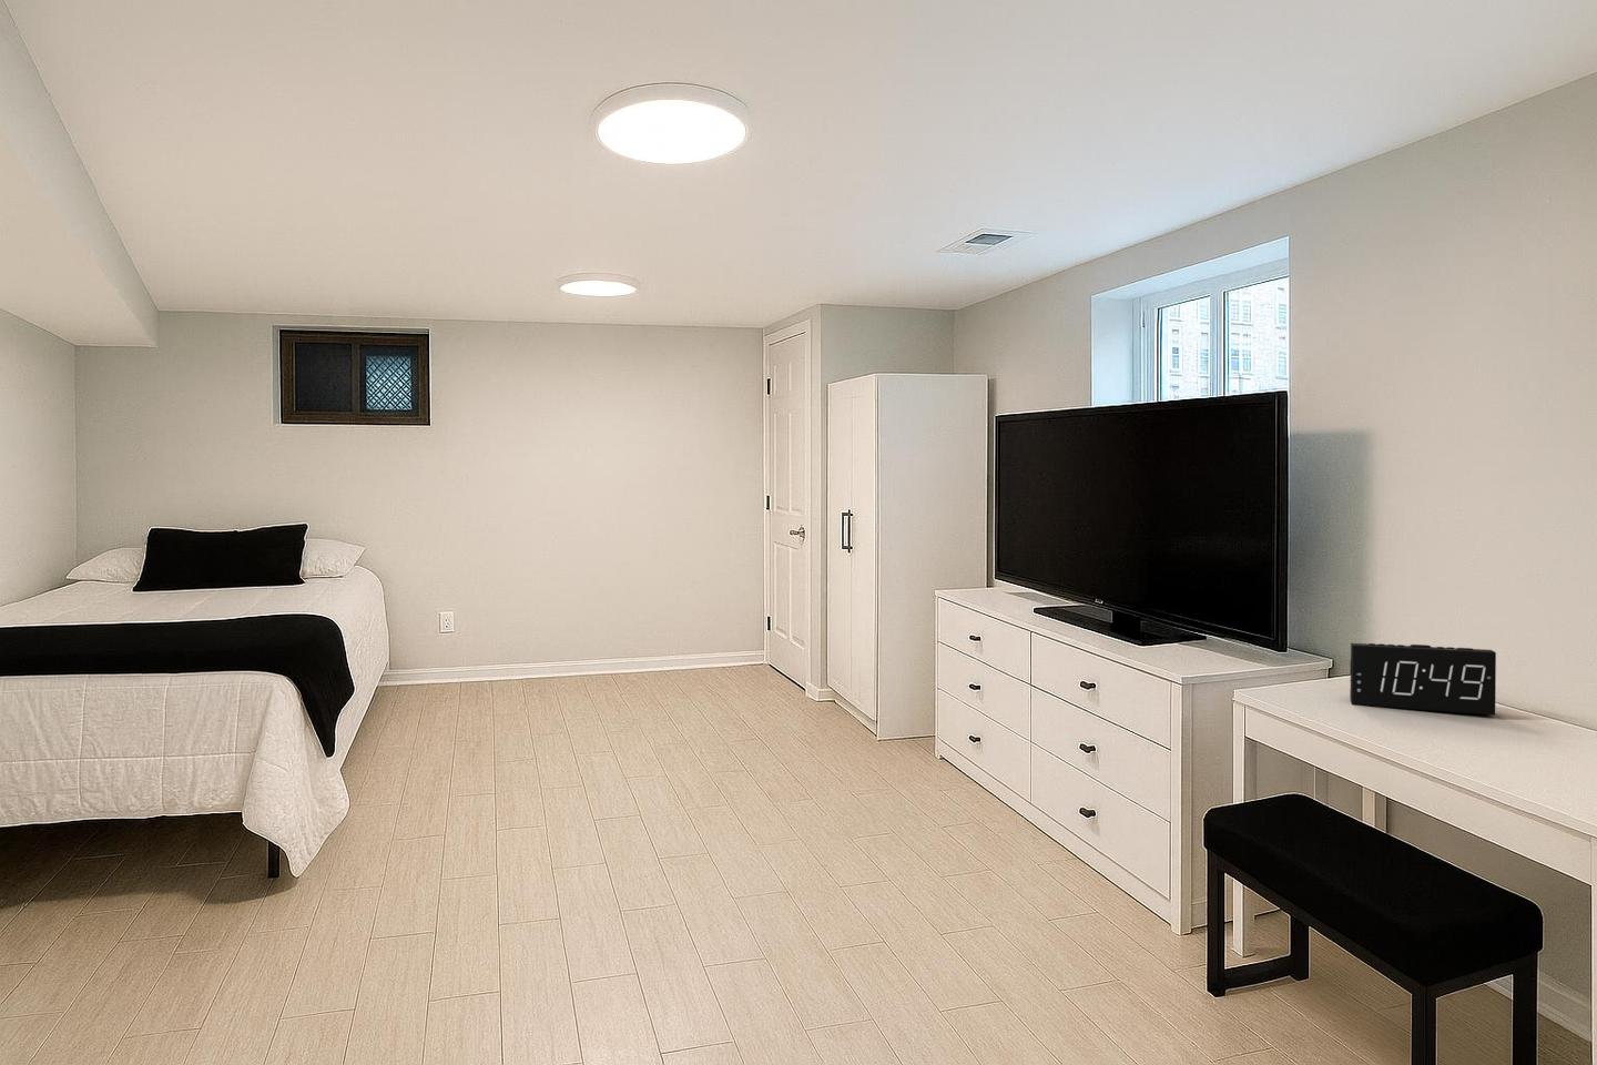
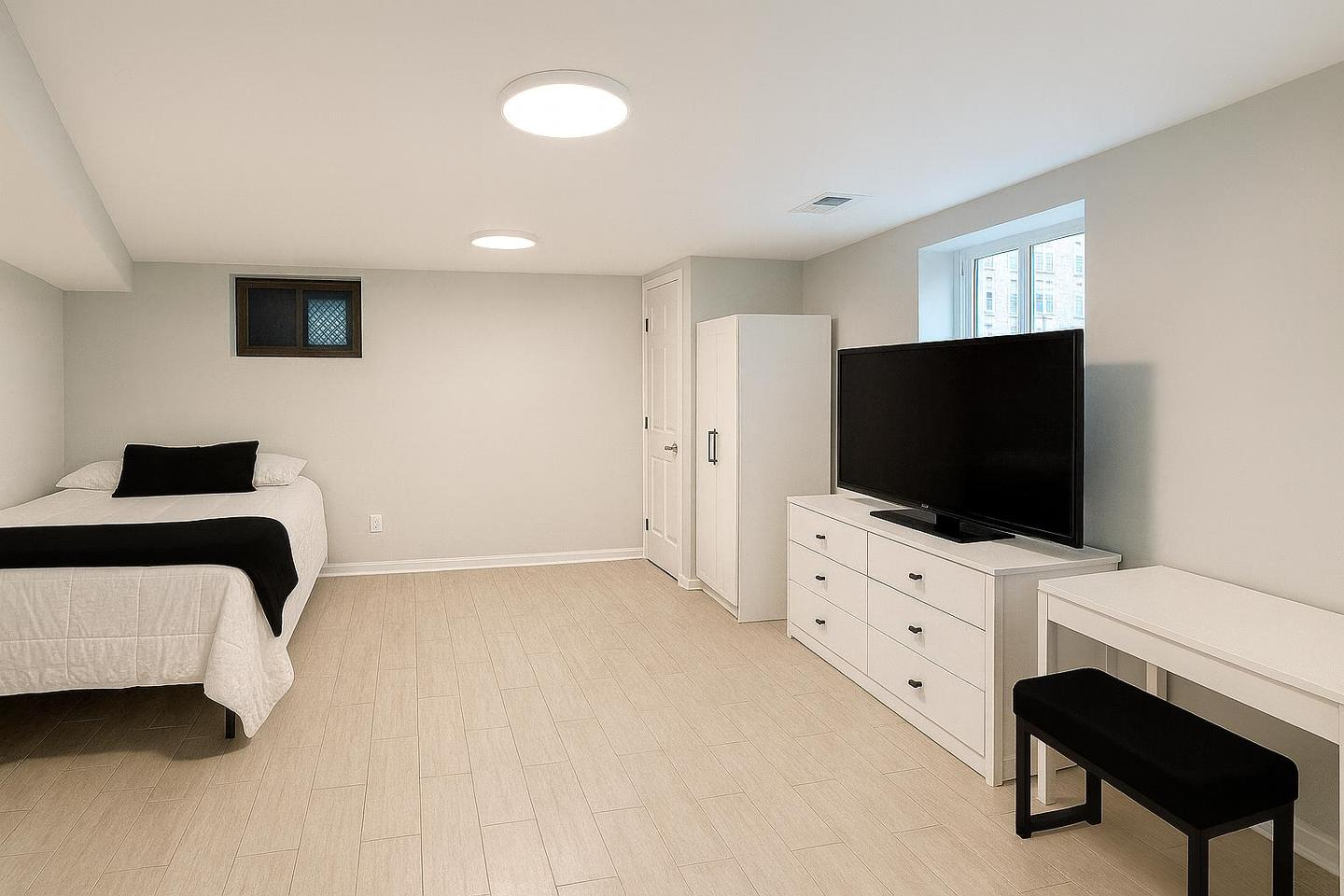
- alarm clock (1419, 675)
